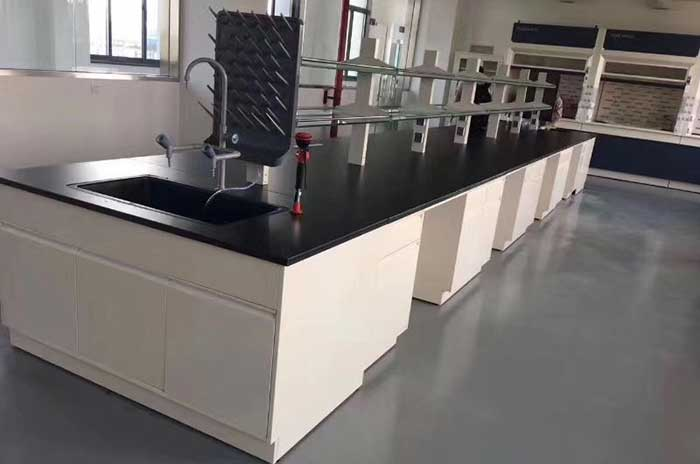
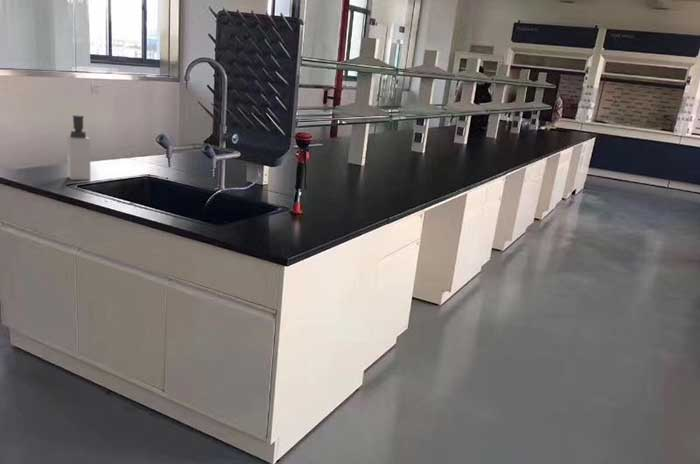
+ soap dispenser (78, 146)
